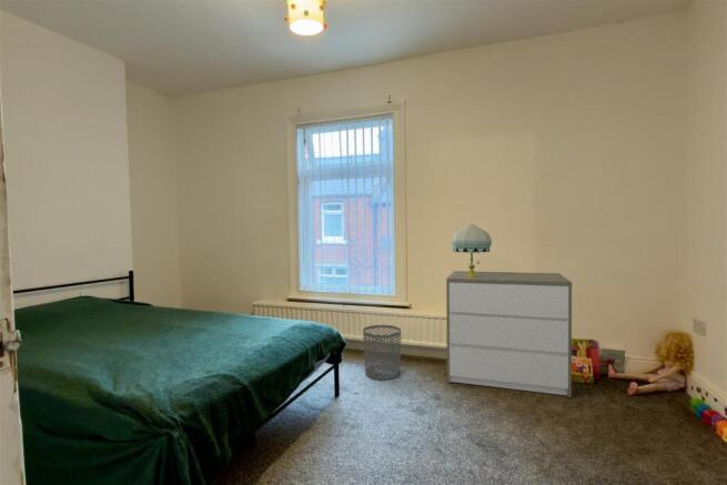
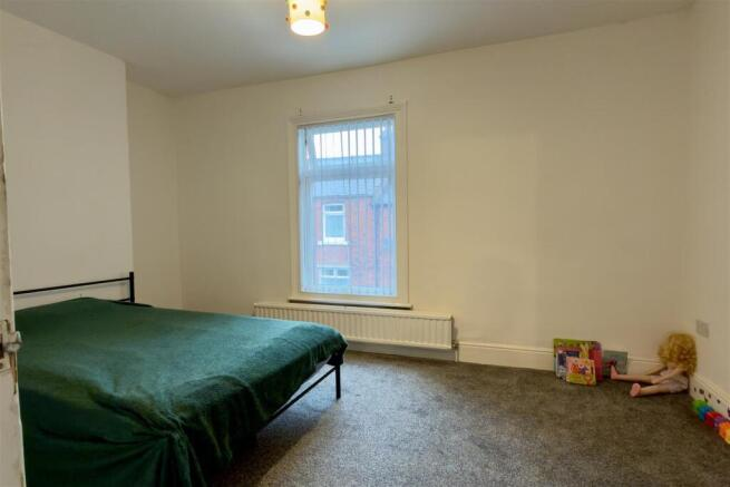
- waste bin (382, 352)
- table lamp (471, 250)
- dresser (505, 325)
